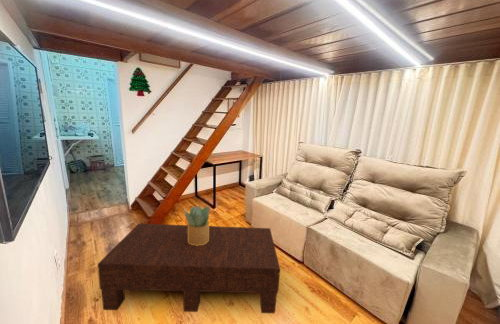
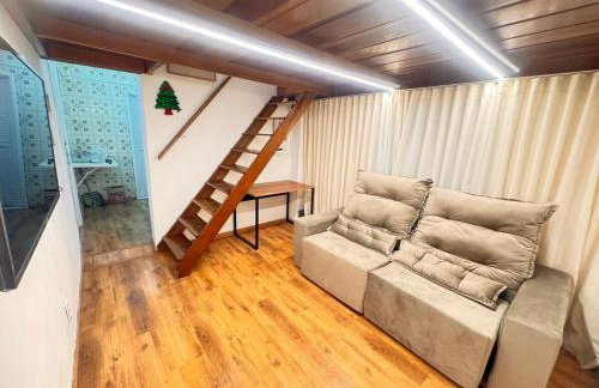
- potted plant (196, 224)
- coffee table (198, 263)
